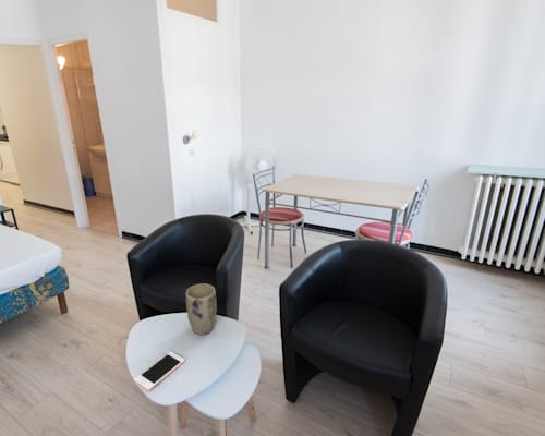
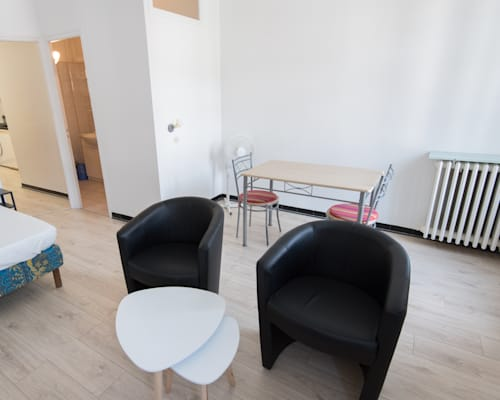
- cell phone (160, 370)
- plant pot (202, 310)
